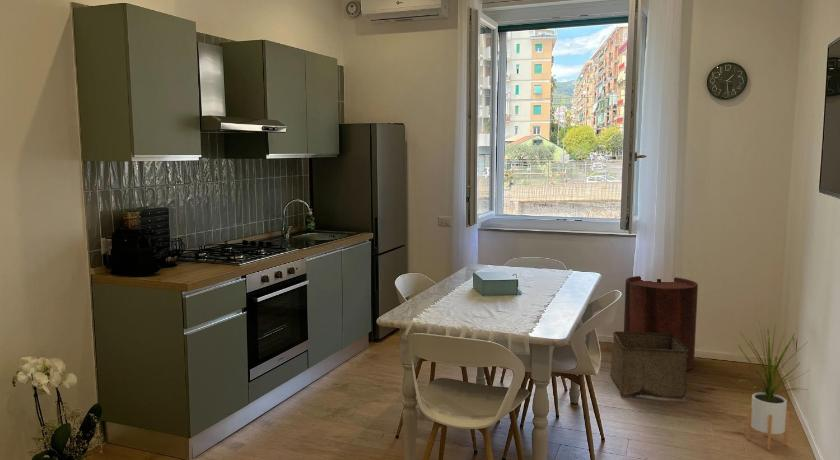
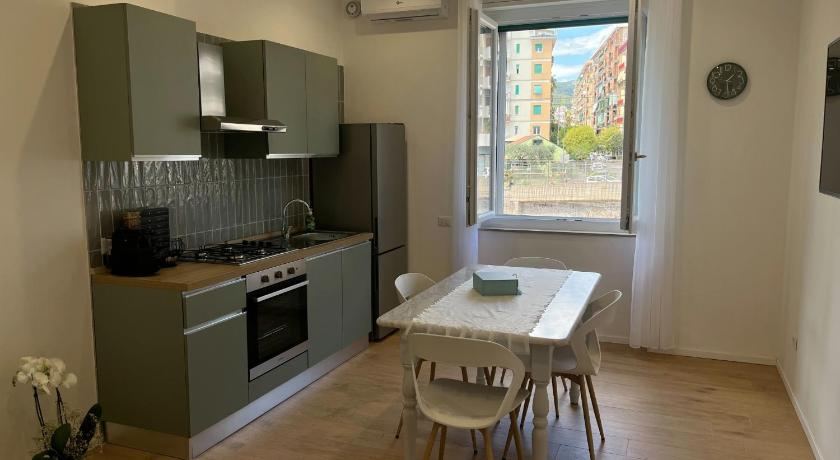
- storage bin (647, 363)
- house plant (772, 384)
- trash can (659, 321)
